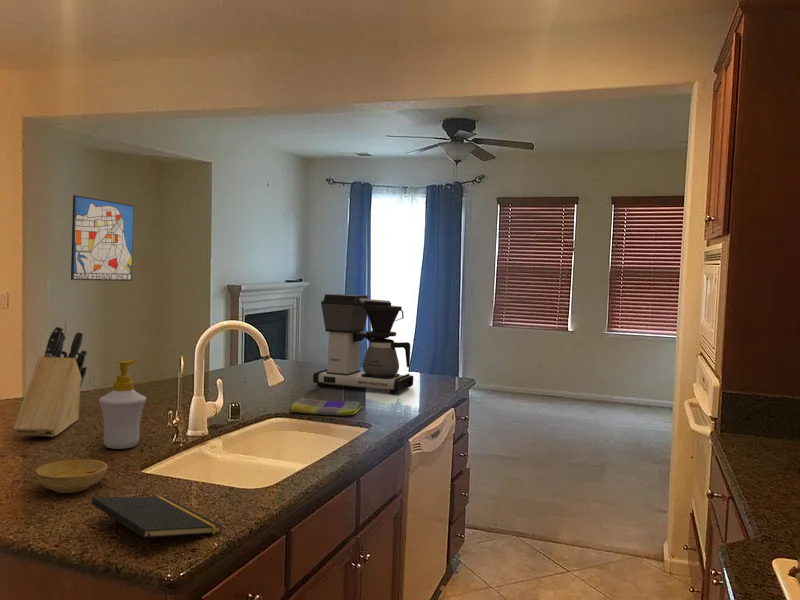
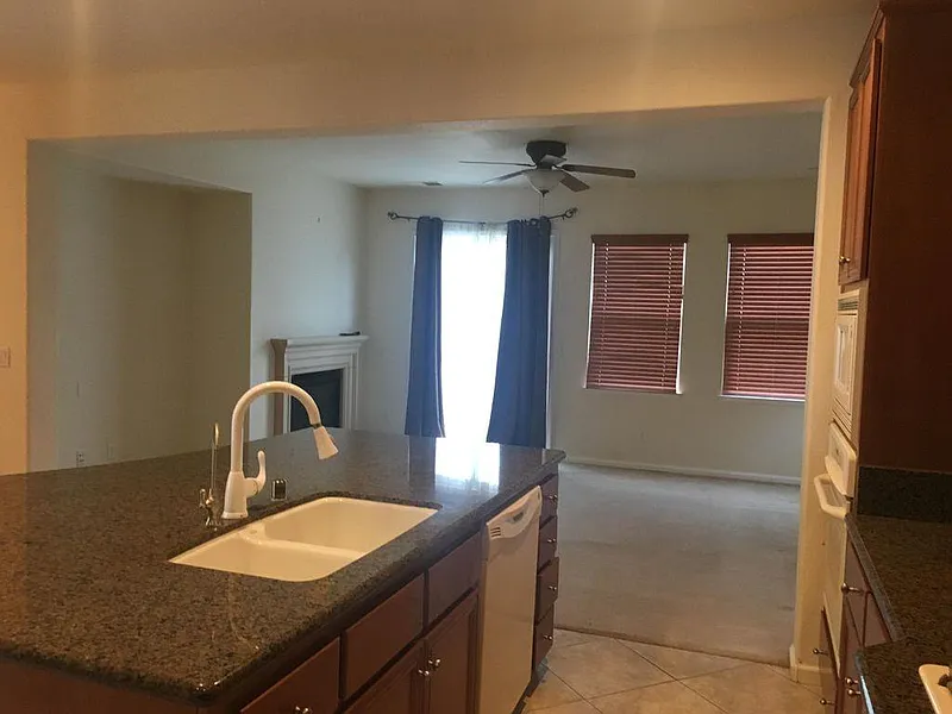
- wall art (104, 240)
- coffee maker (367, 339)
- bowl (71, 477)
- soap bottle (122, 403)
- notepad (155, 515)
- knife block (54, 377)
- dish towel (325, 406)
